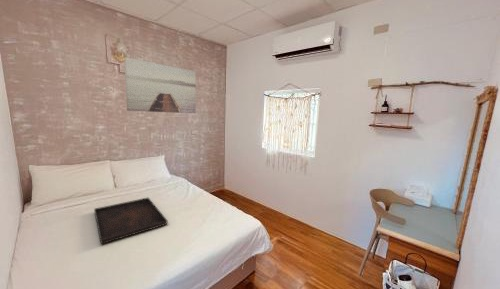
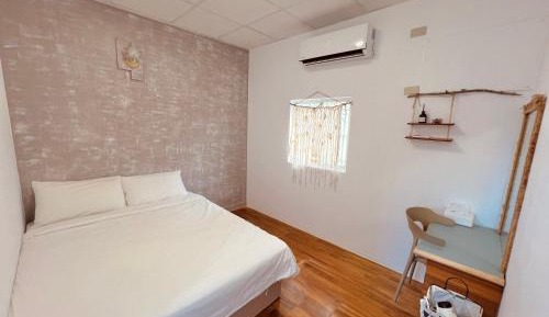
- wall art (164, 89)
- serving tray (129, 216)
